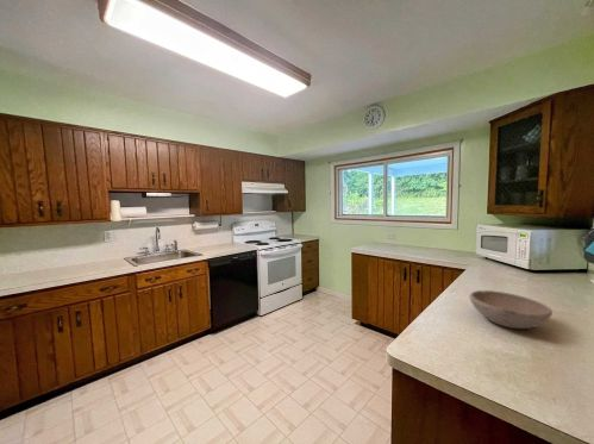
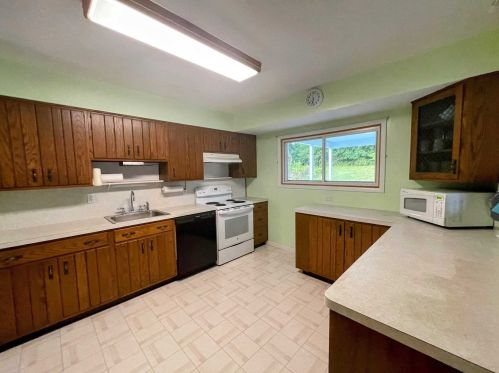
- bowl (506, 311)
